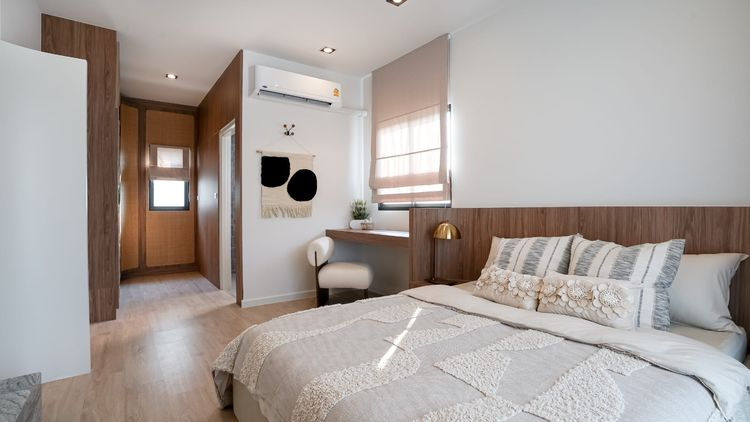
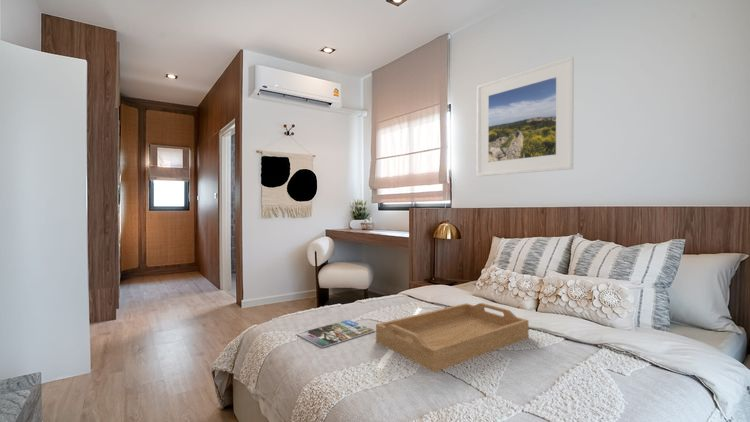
+ serving tray (453, 328)
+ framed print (520, 123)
+ magazine (336, 332)
